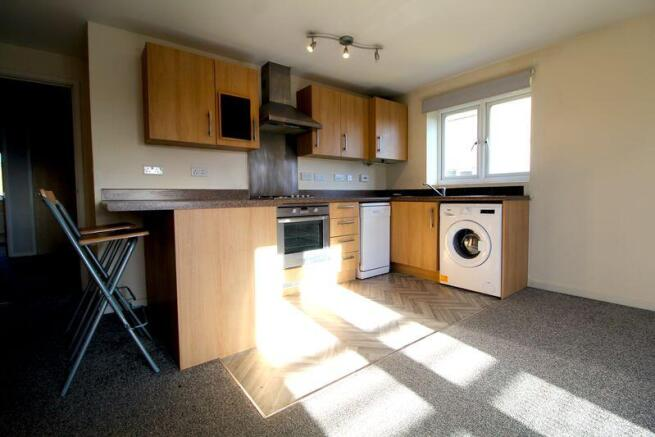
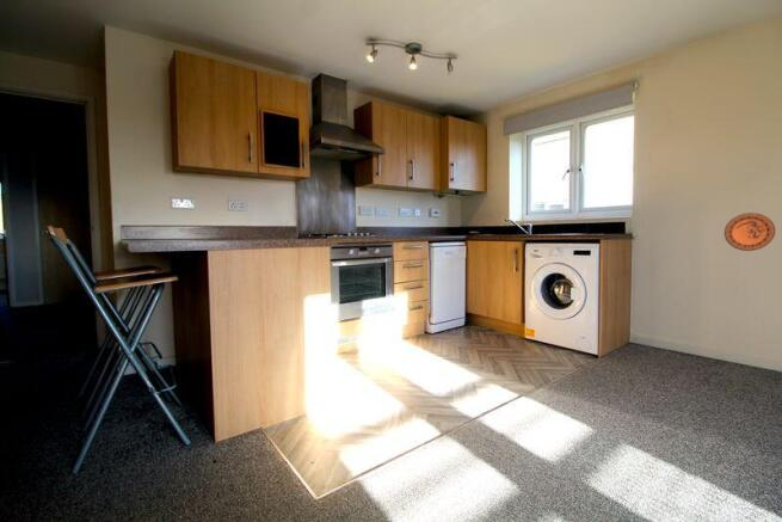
+ decorative plate (749, 232)
